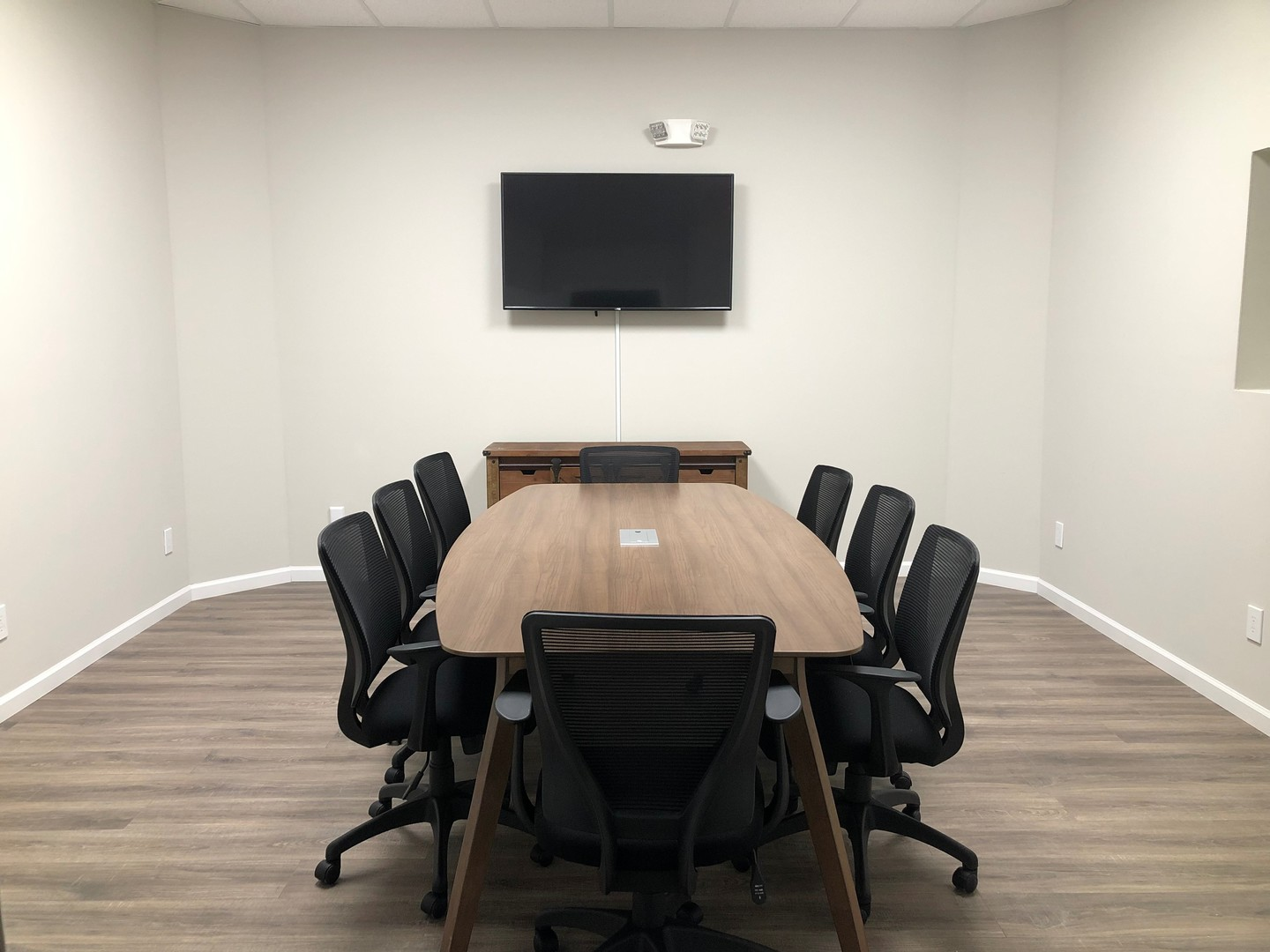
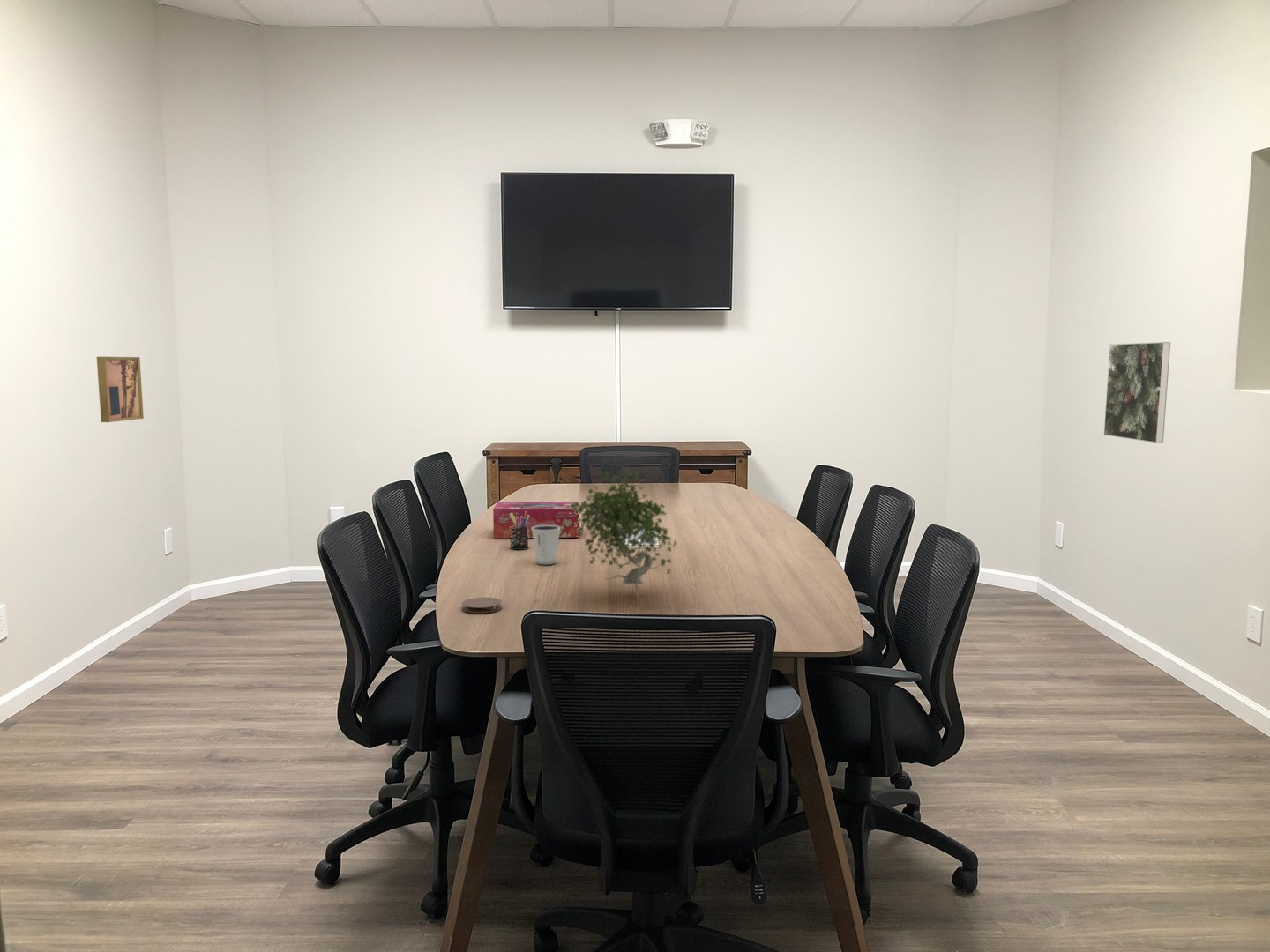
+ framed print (1135, 390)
+ pen holder (521, 529)
+ tissue box (537, 519)
+ coaster (482, 605)
+ dixie cup (546, 545)
+ wall art (121, 389)
+ plant (631, 532)
